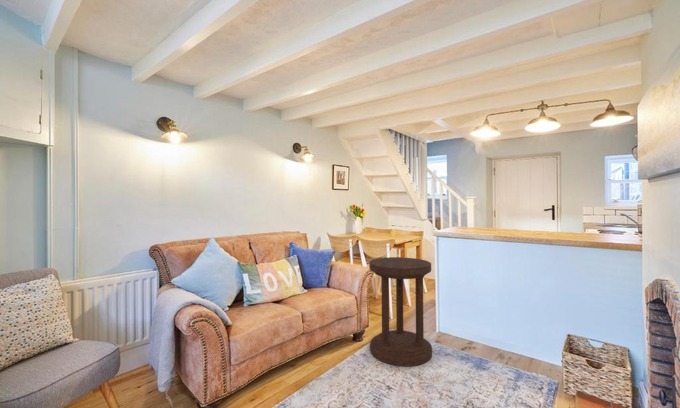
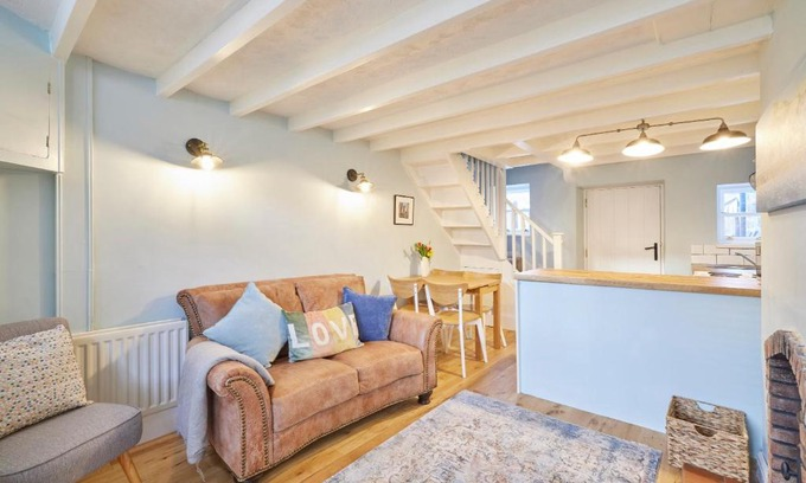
- side table (400, 306)
